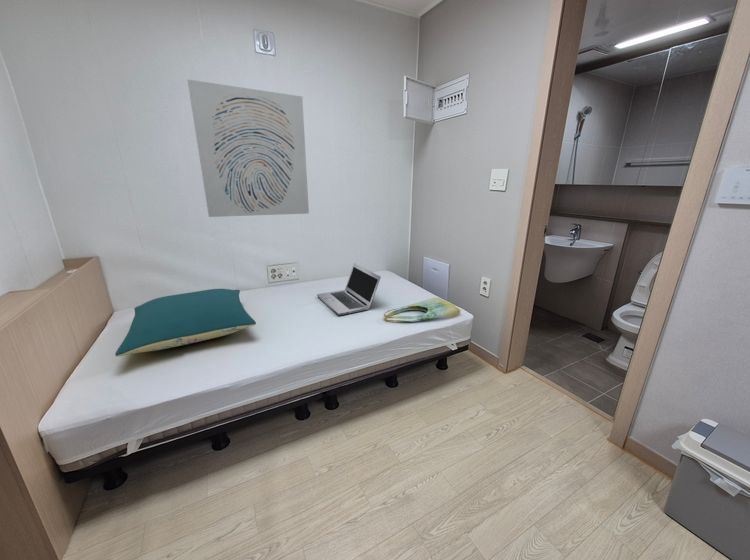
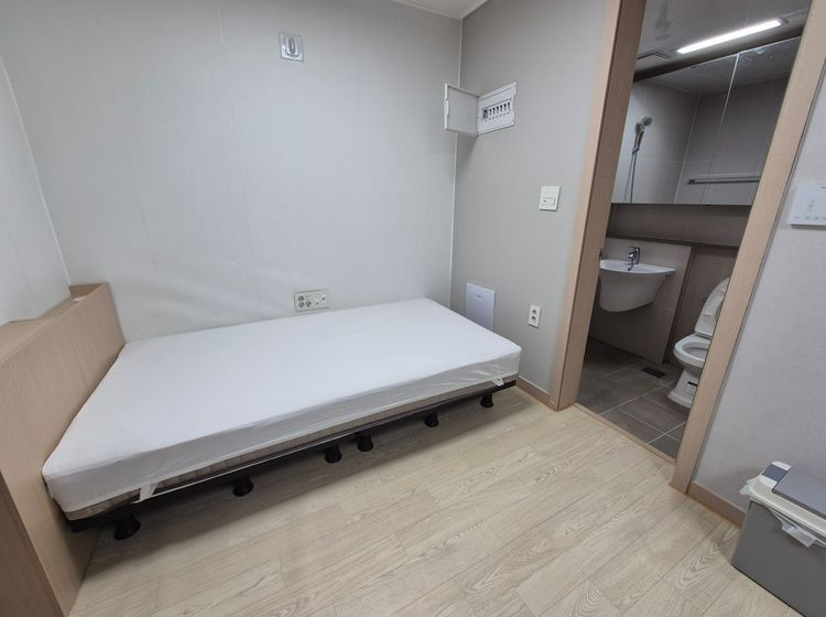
- pillow (191, 315)
- laptop (347, 287)
- wall art (256, 155)
- tote bag (420, 309)
